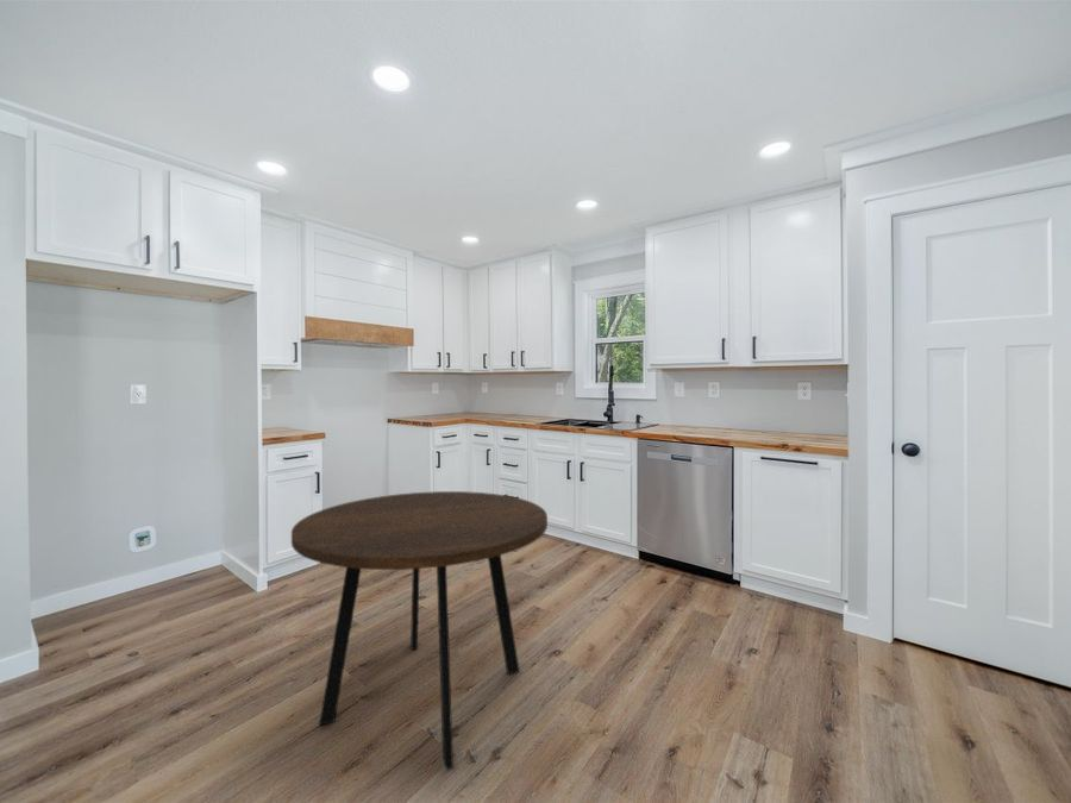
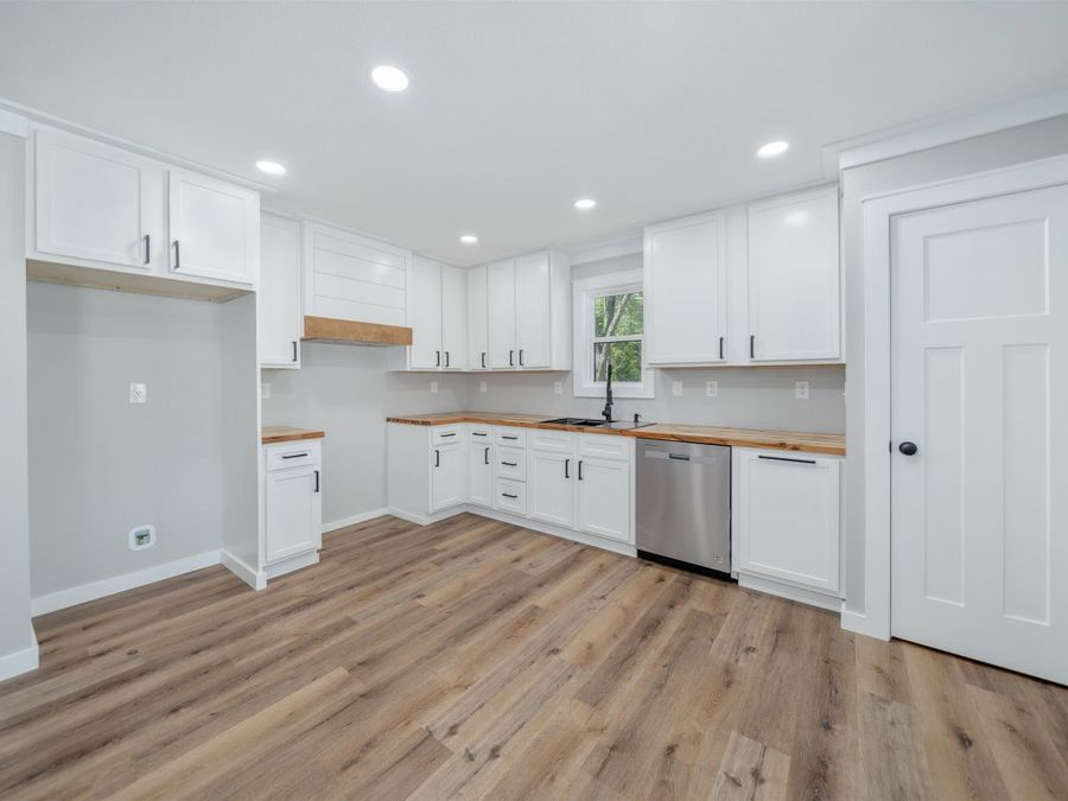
- dining table (418, 606)
